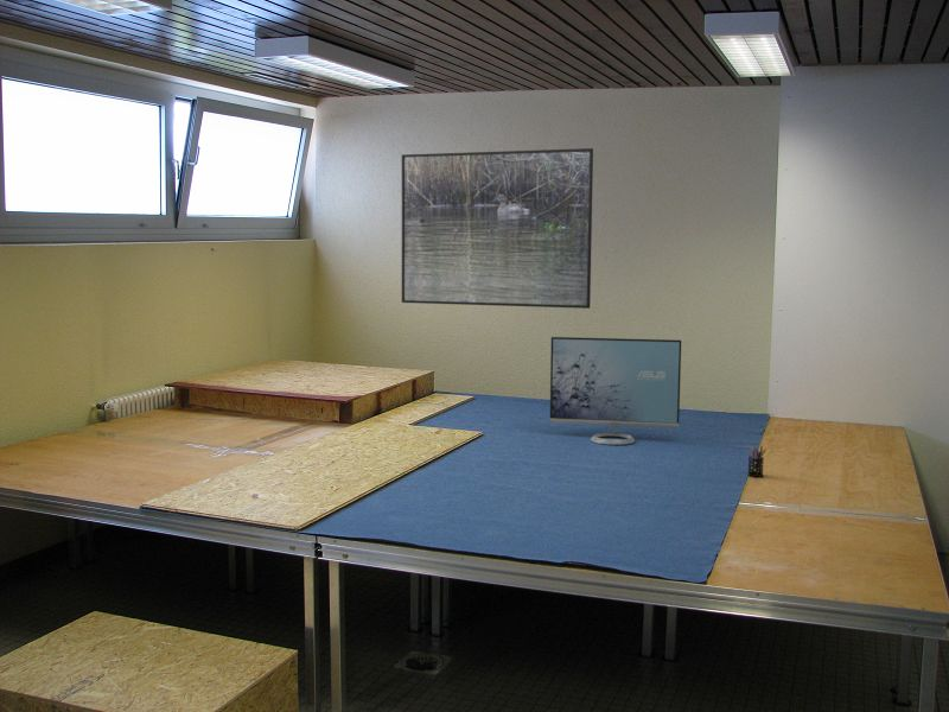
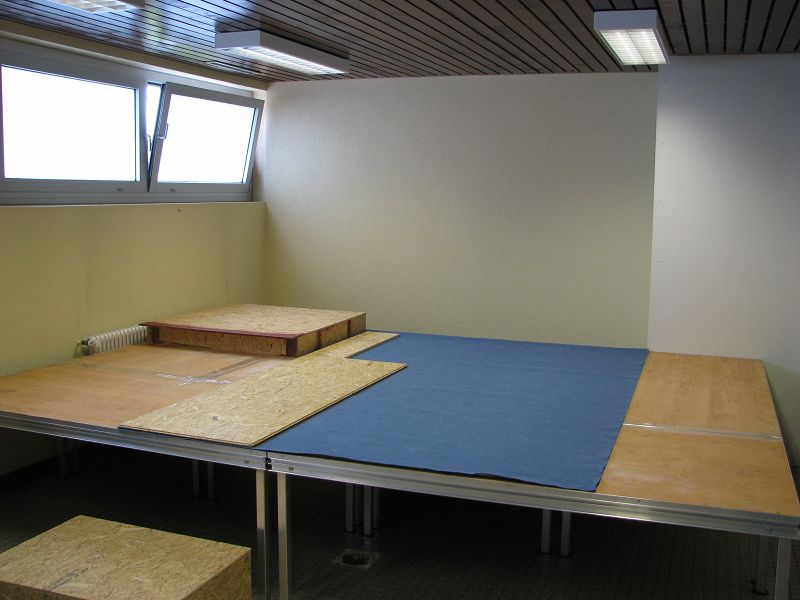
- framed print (492, 229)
- pen holder (758, 459)
- monitor (613, 389)
